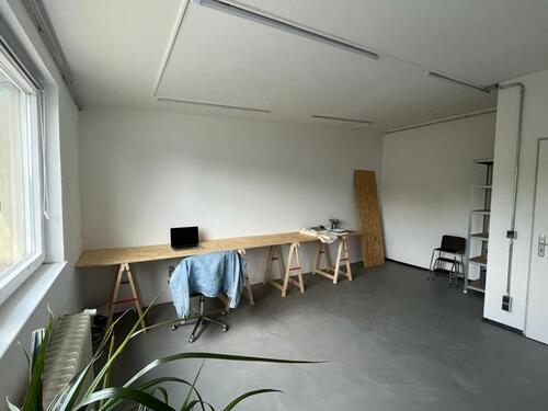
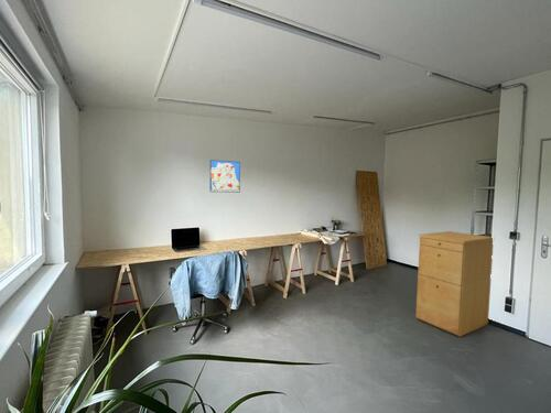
+ filing cabinet (453, 279)
+ wall art (225, 176)
